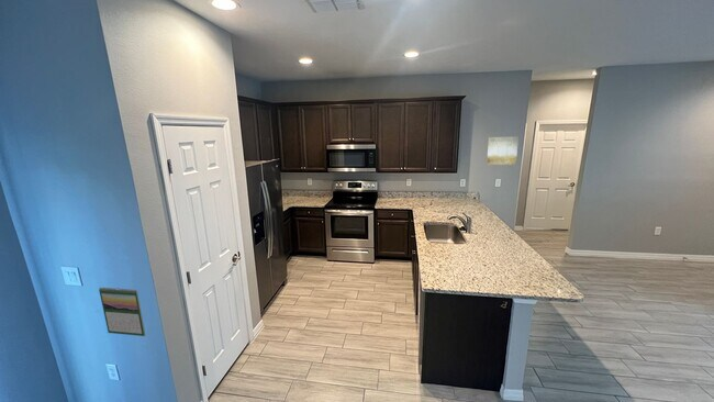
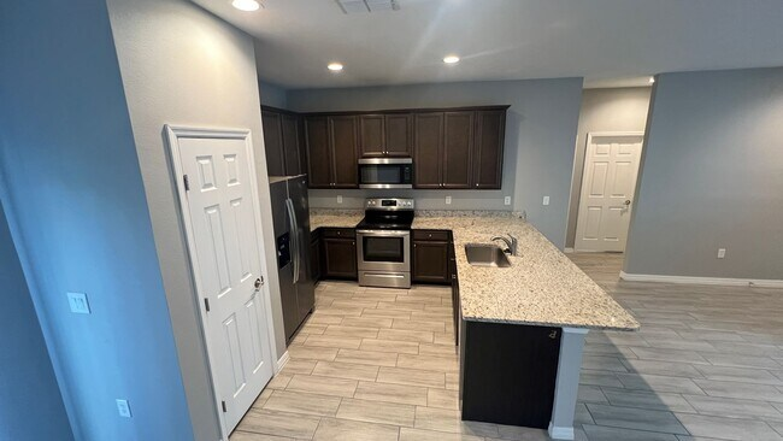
- calendar (122, 311)
- wall art (502, 150)
